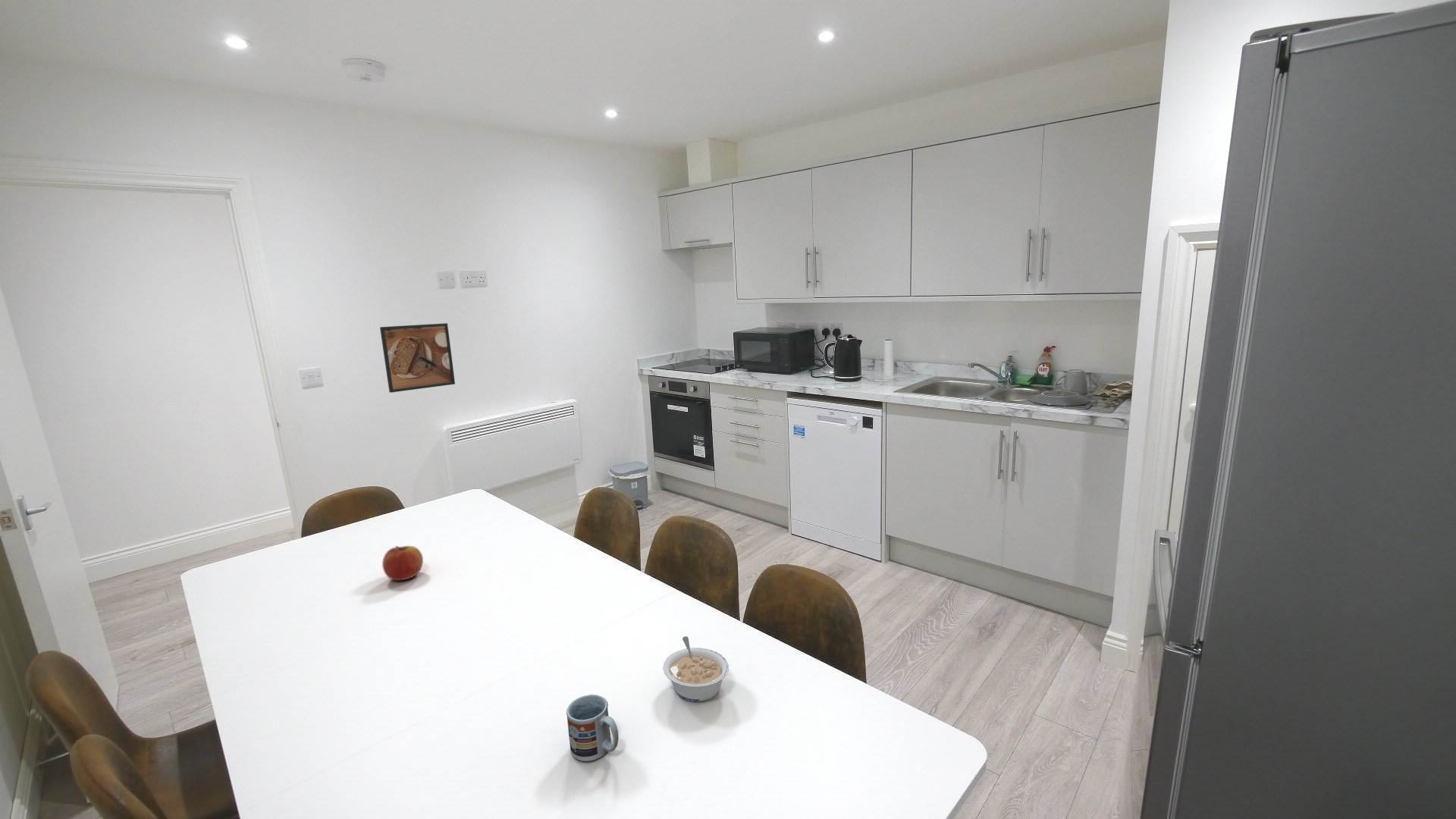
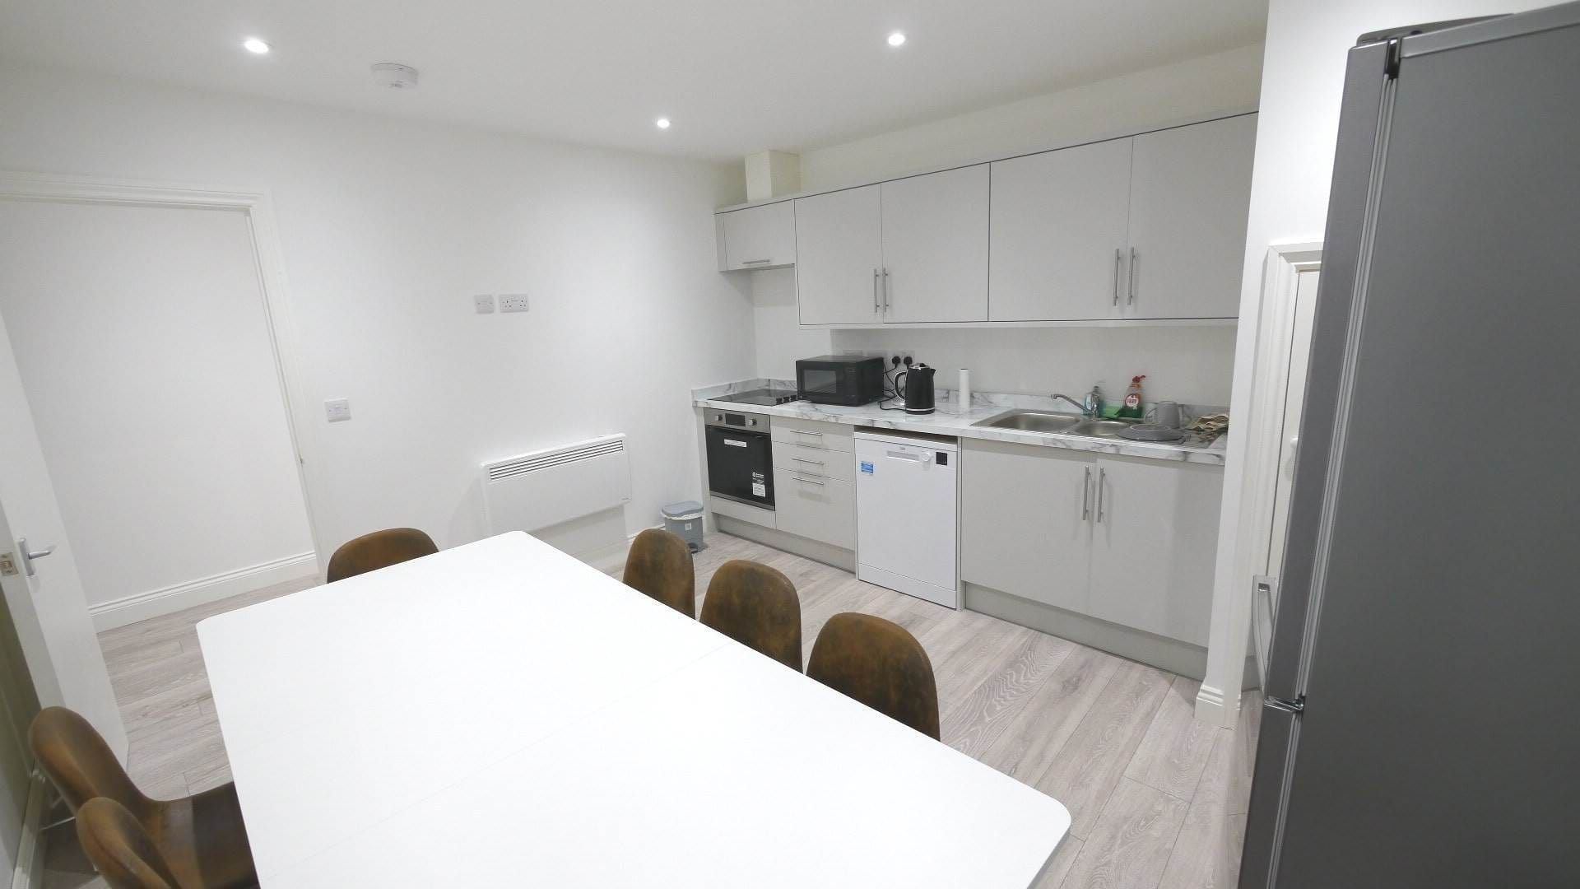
- cup (595, 729)
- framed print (419, 356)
- legume (694, 673)
- fruit (403, 560)
